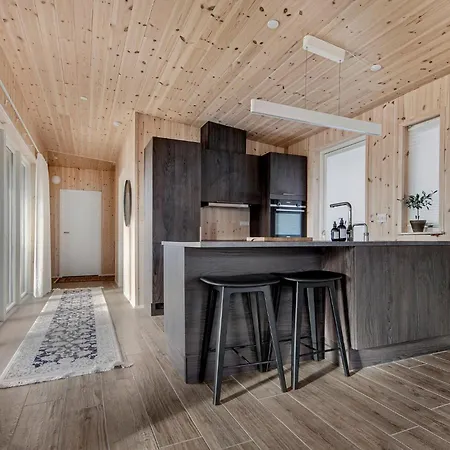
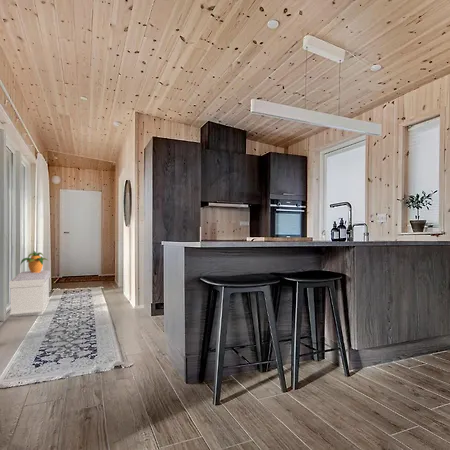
+ potted plant (36, 261)
+ bench (32, 291)
